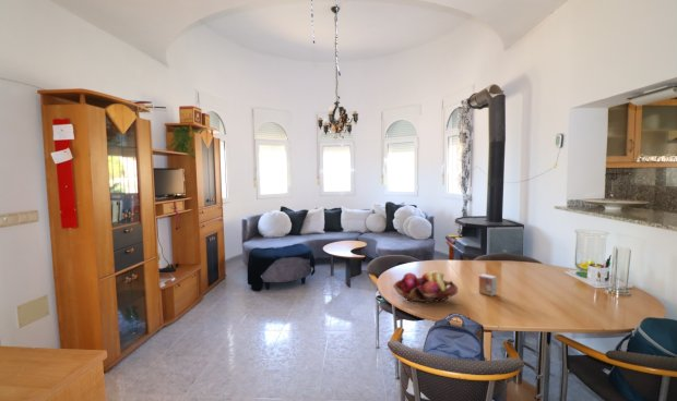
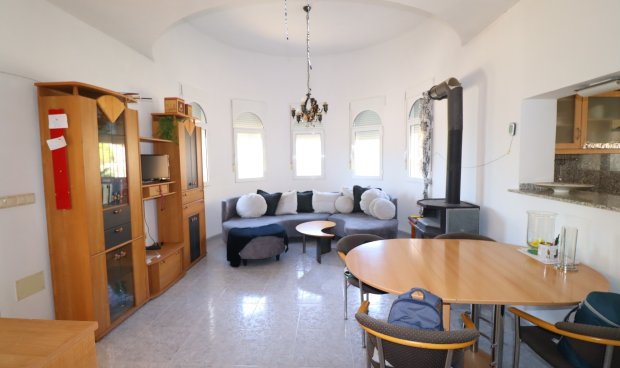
- small box (487, 284)
- fruit basket (426, 284)
